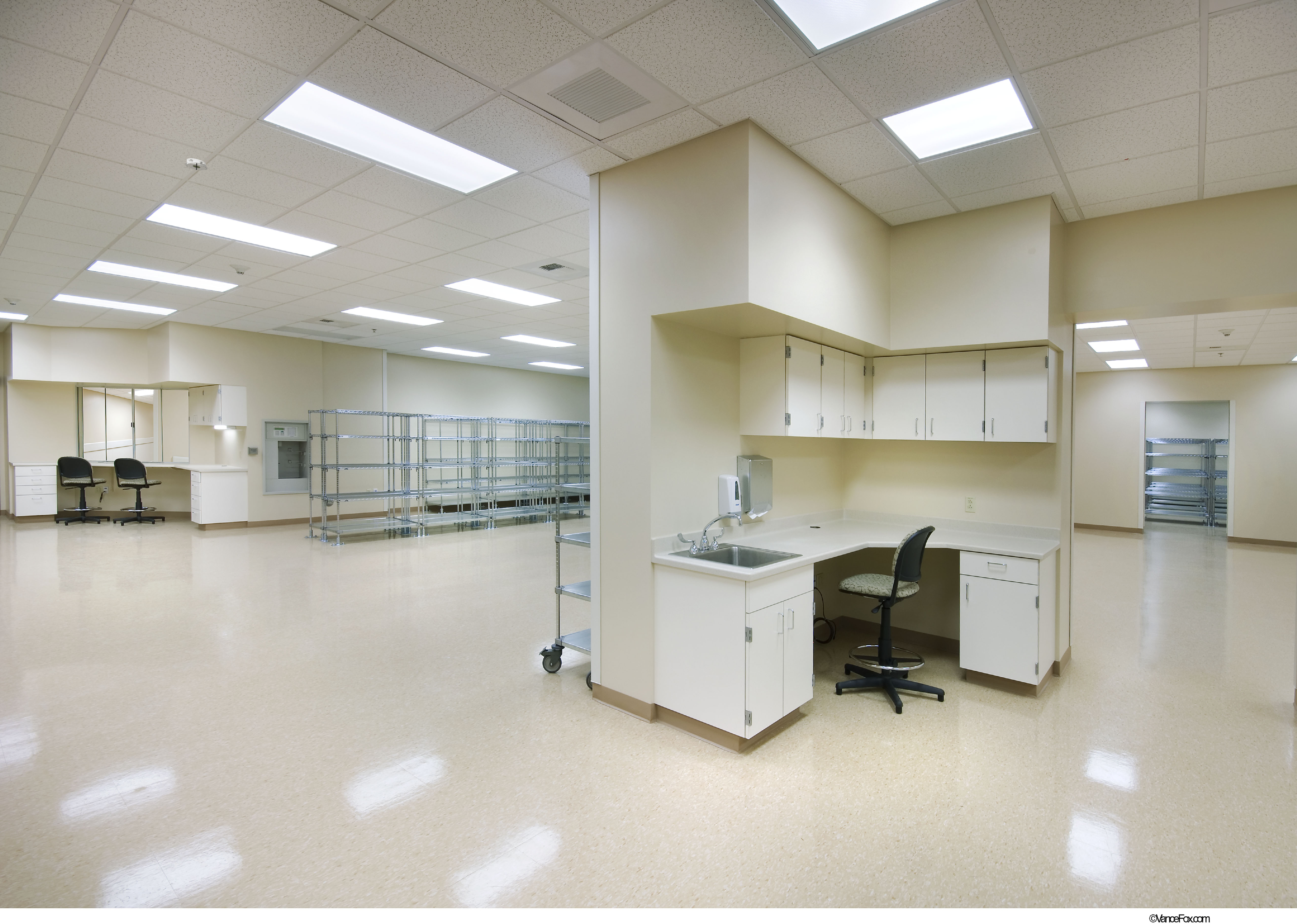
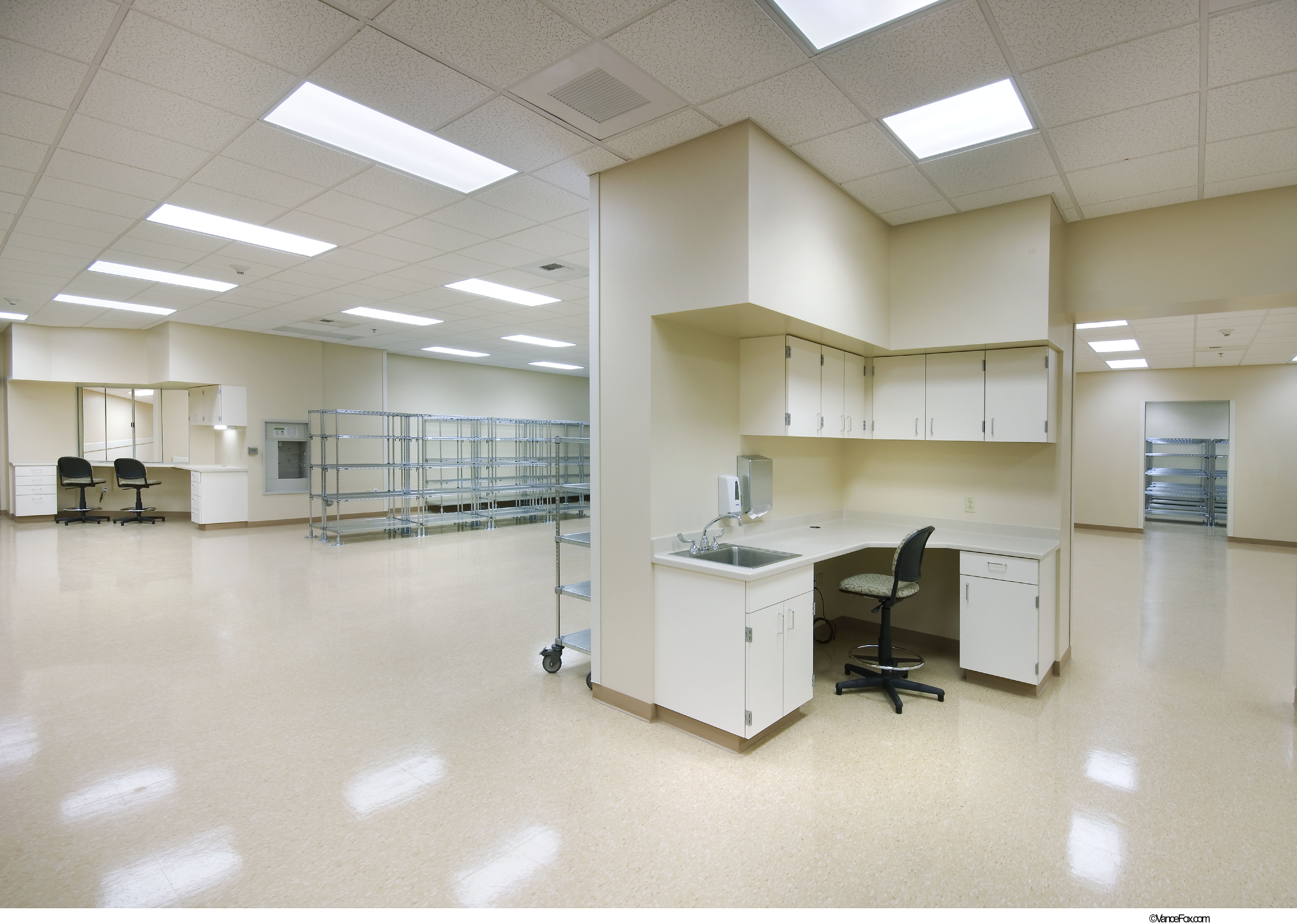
- smoke detector (196, 164)
